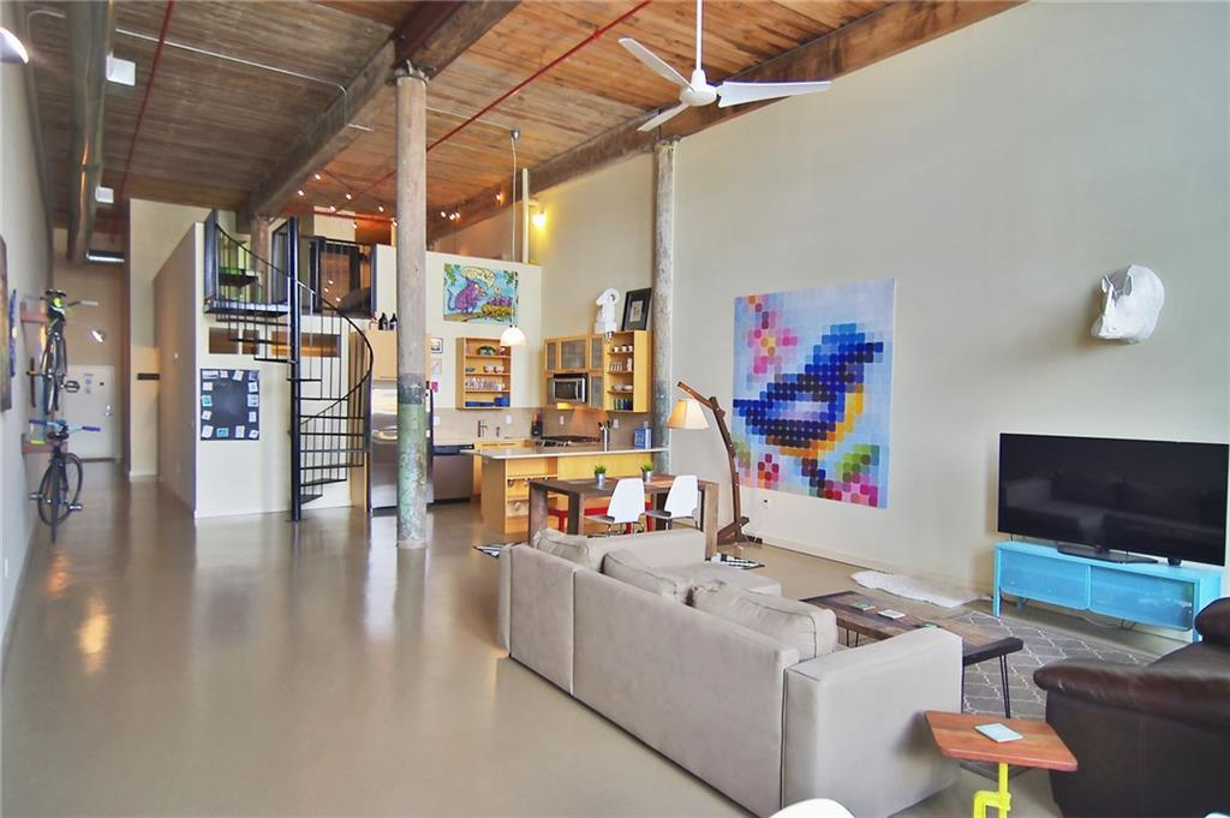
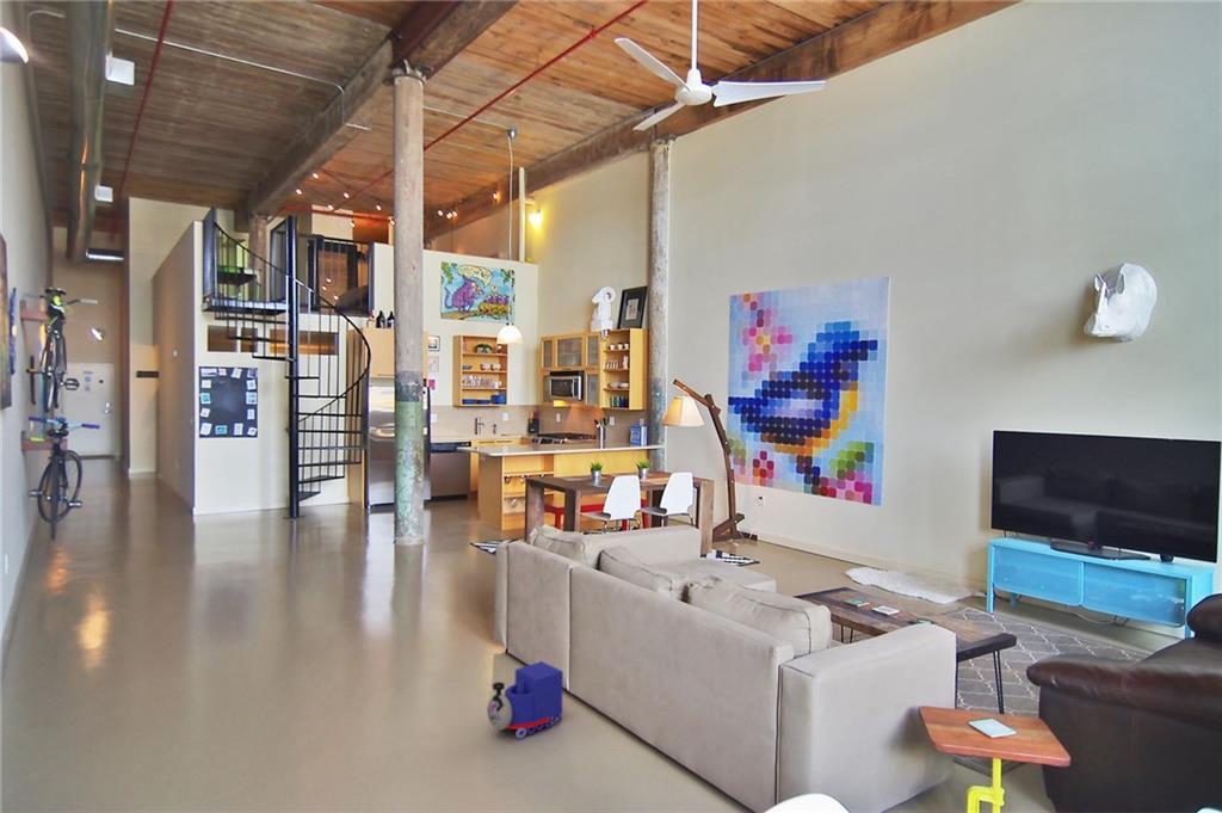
+ toy train (523, 702)
